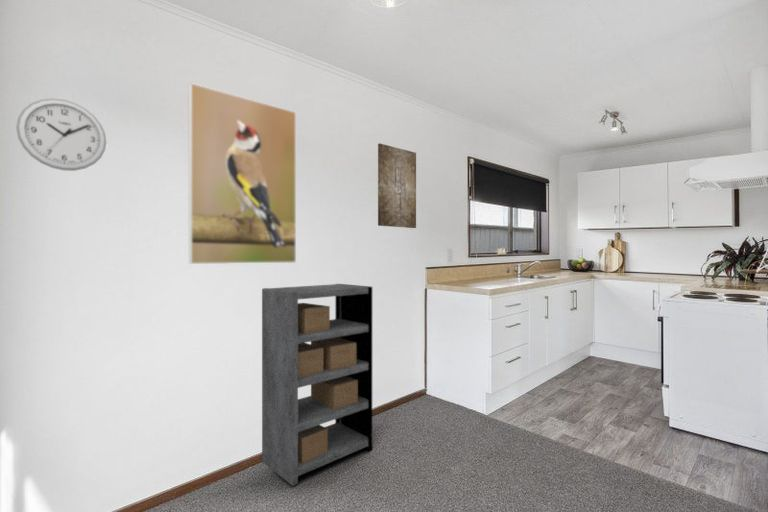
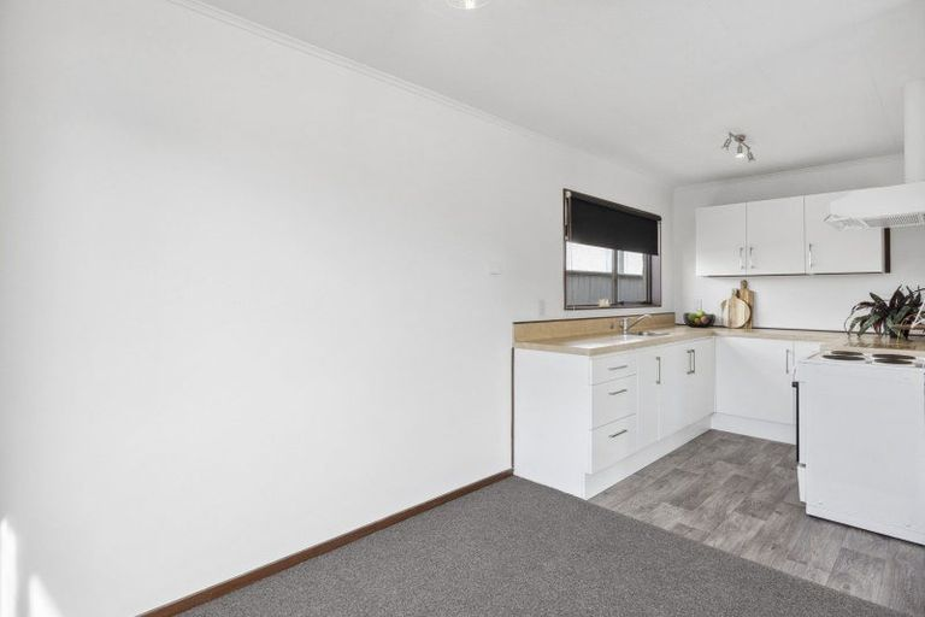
- shelving unit (318, 371)
- wall art (397, 187)
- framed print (247, 181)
- wall clock (64, 134)
